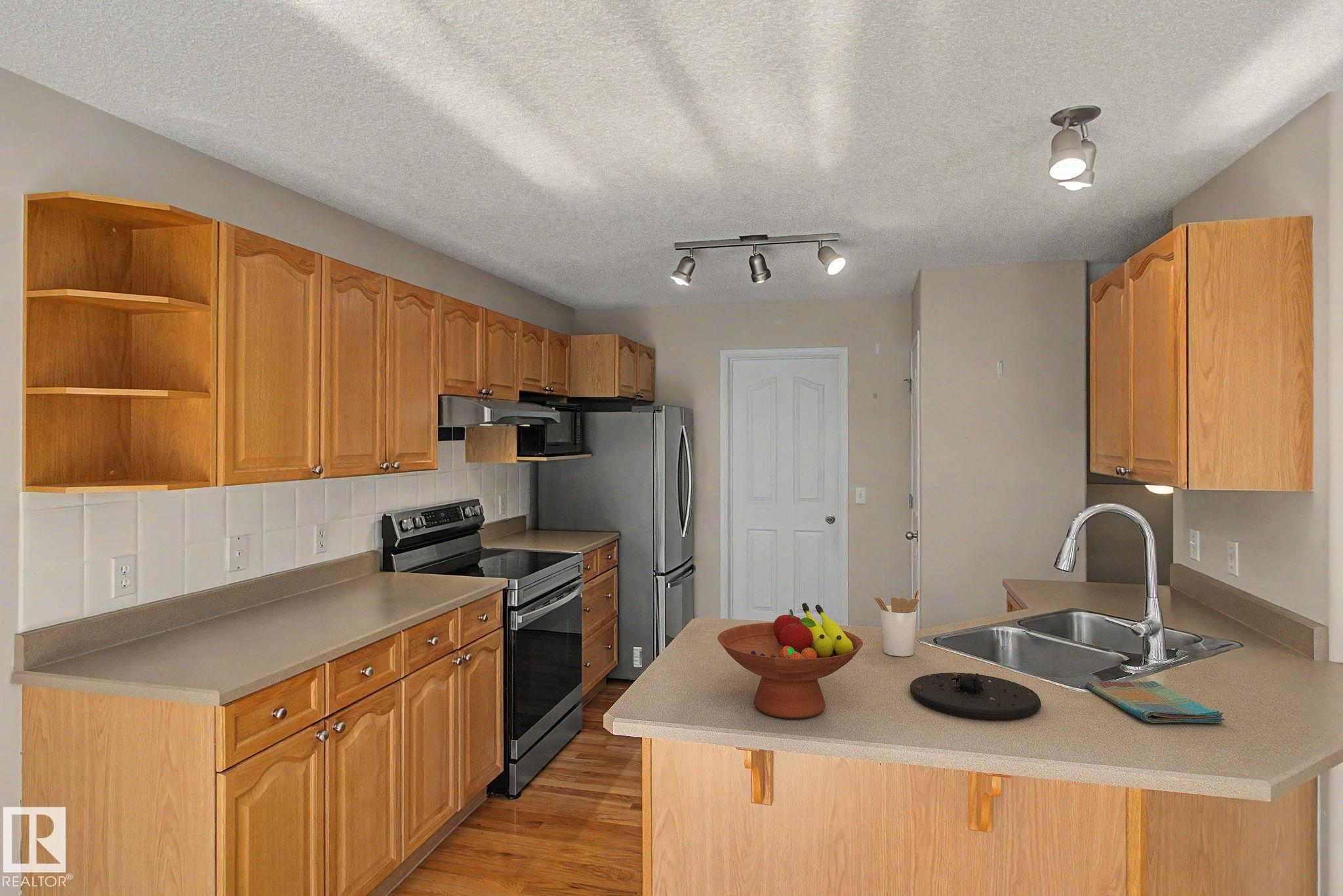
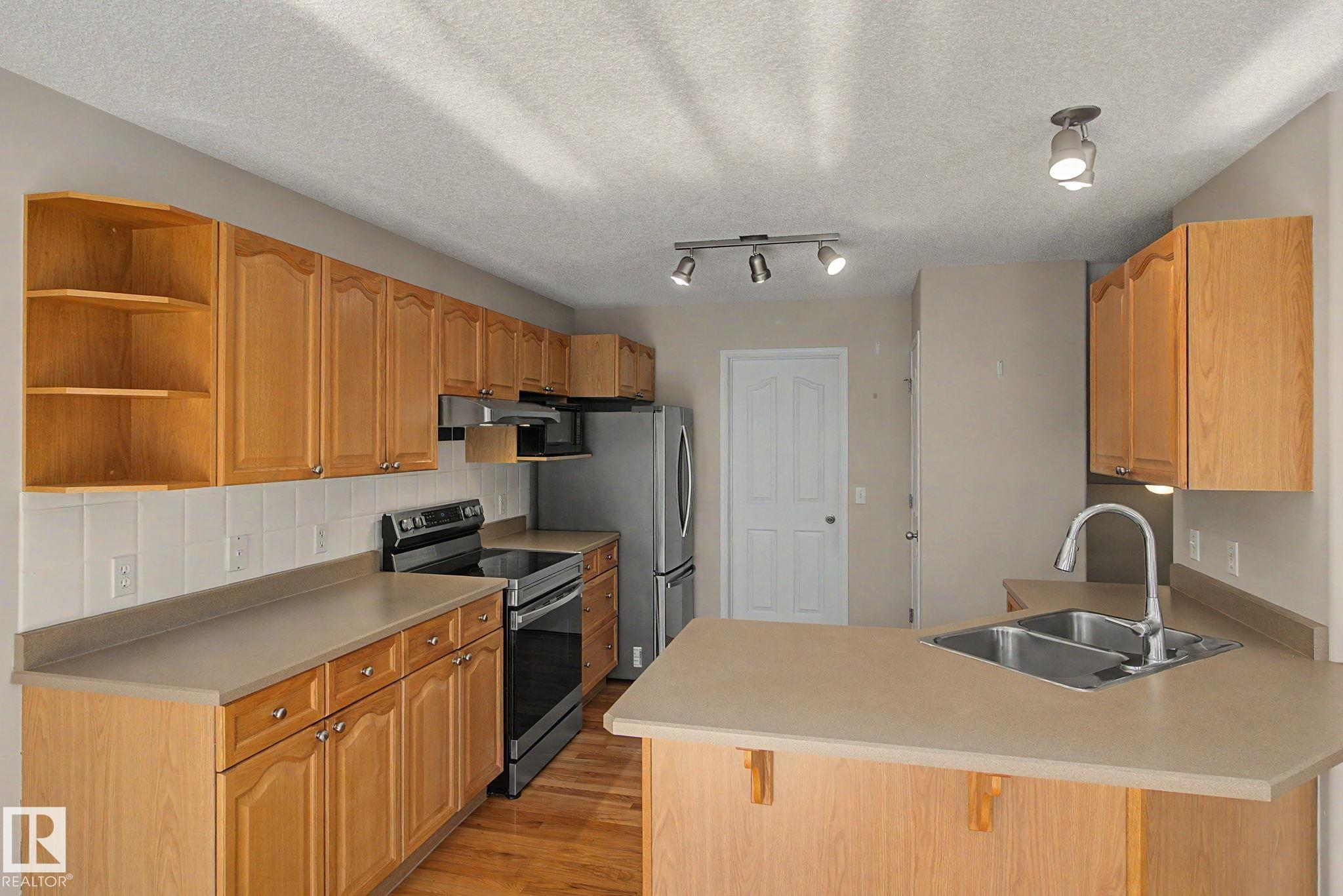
- fruit bowl (789, 659)
- dish towel (1150, 699)
- plate (973, 685)
- utensil holder (900, 622)
